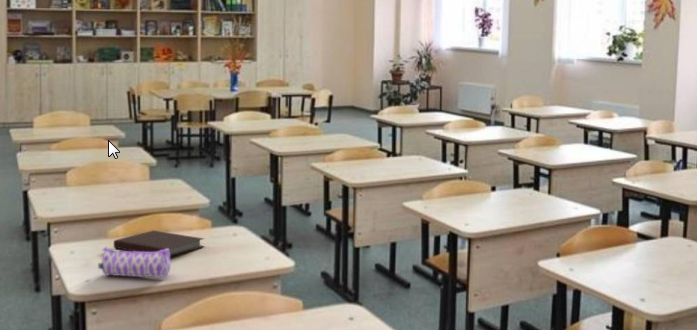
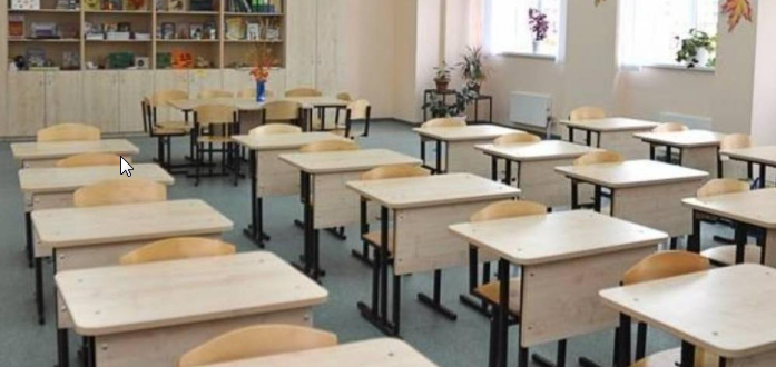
- notebook (159, 243)
- pencil case (136, 261)
